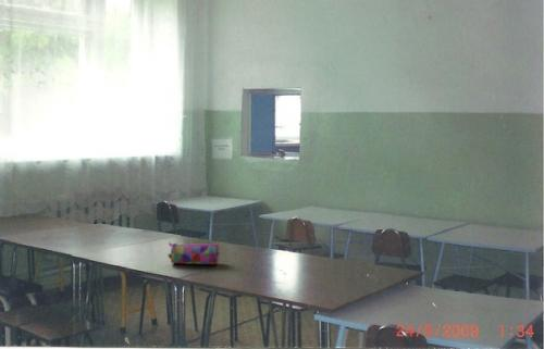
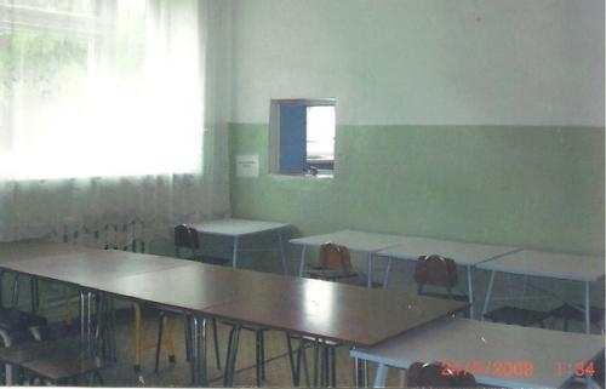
- pencil case (194, 253)
